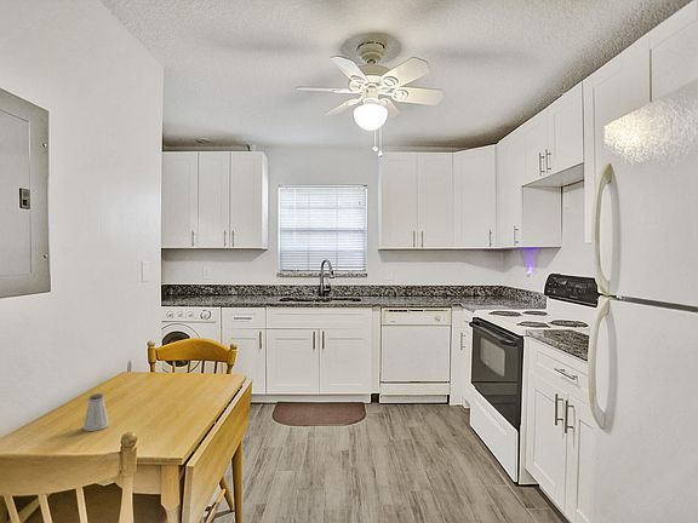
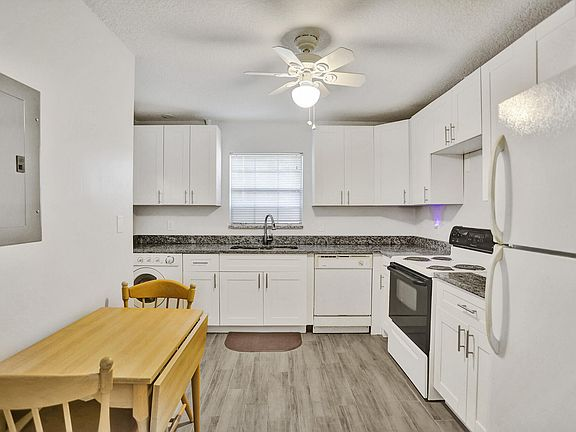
- saltshaker (96, 410)
